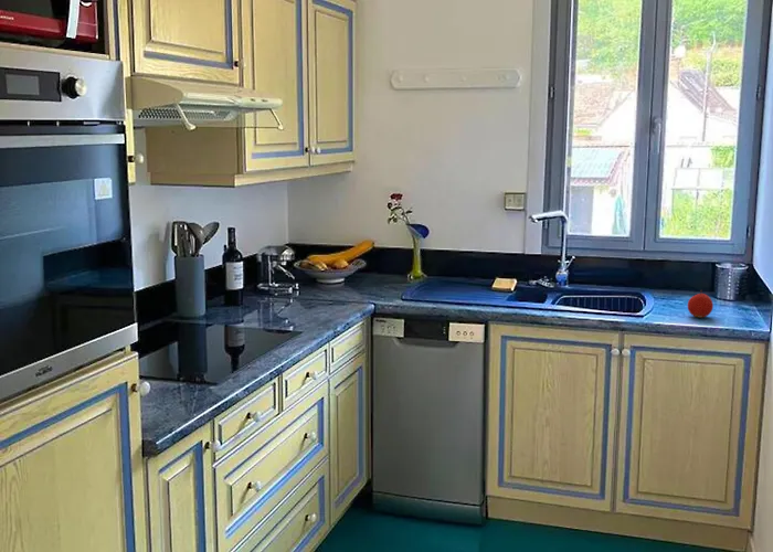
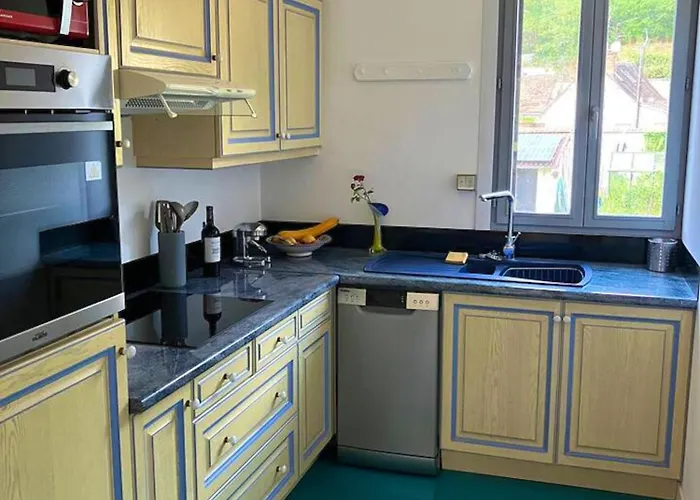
- fruit (700, 302)
